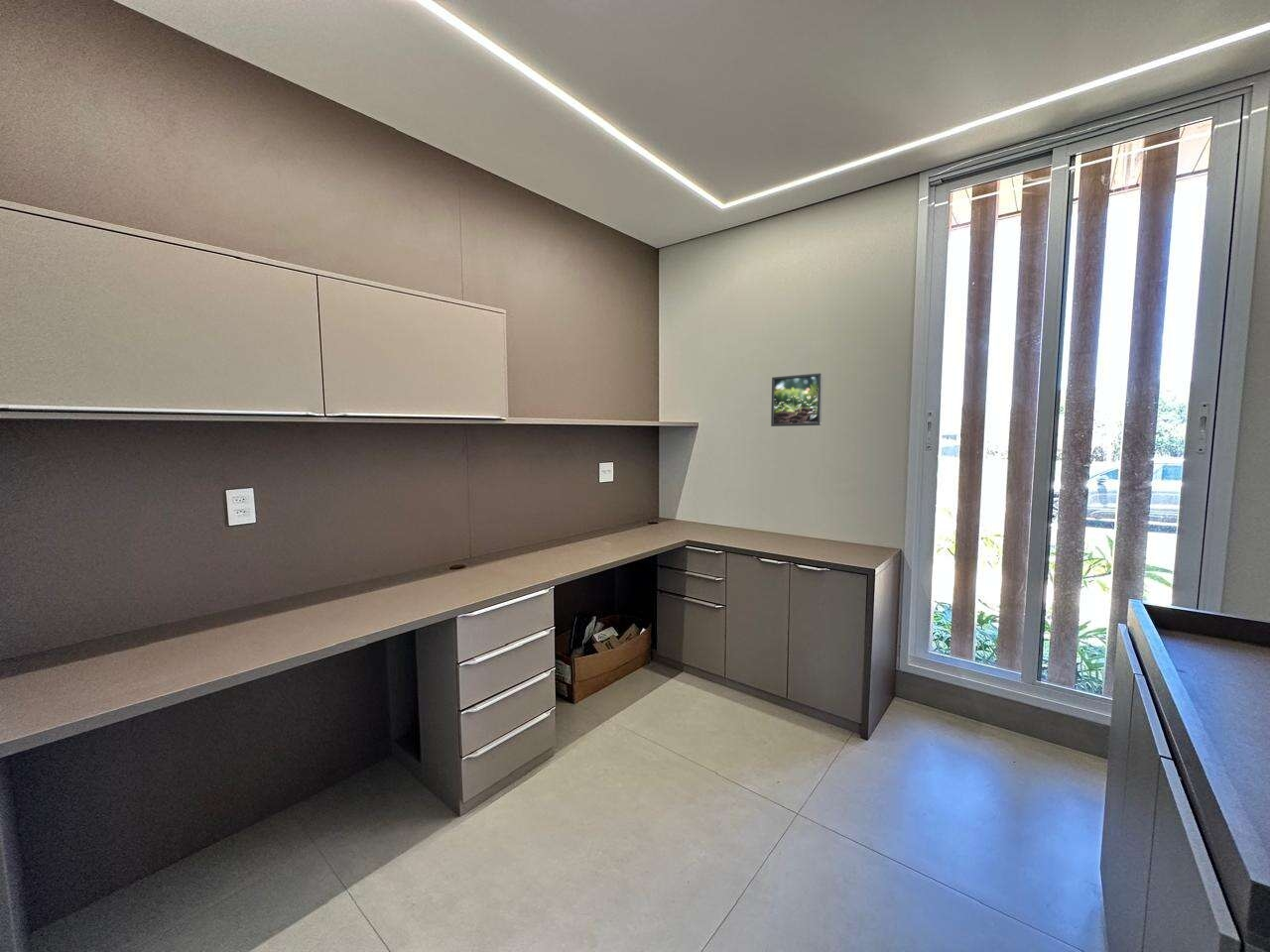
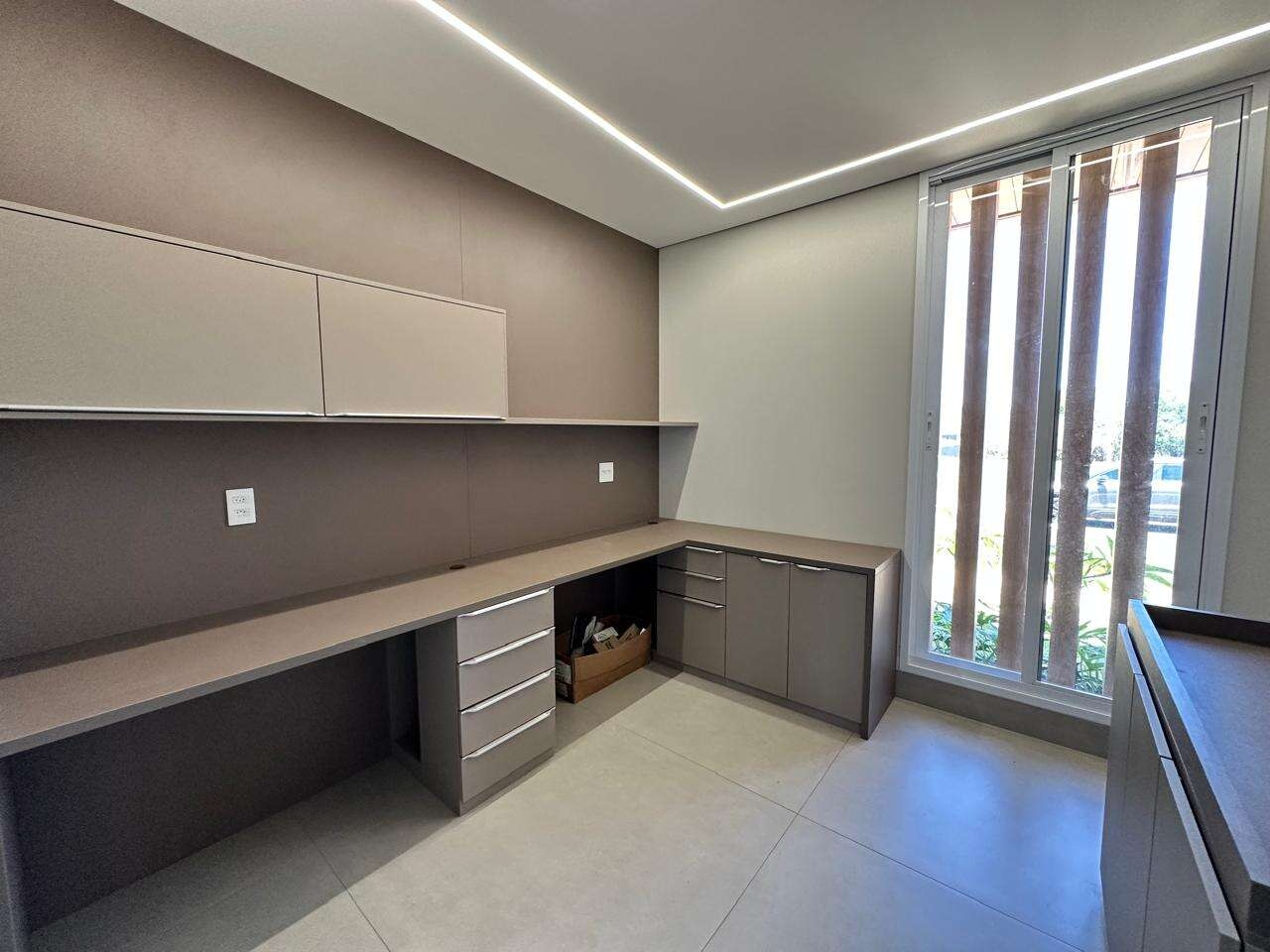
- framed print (796, 401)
